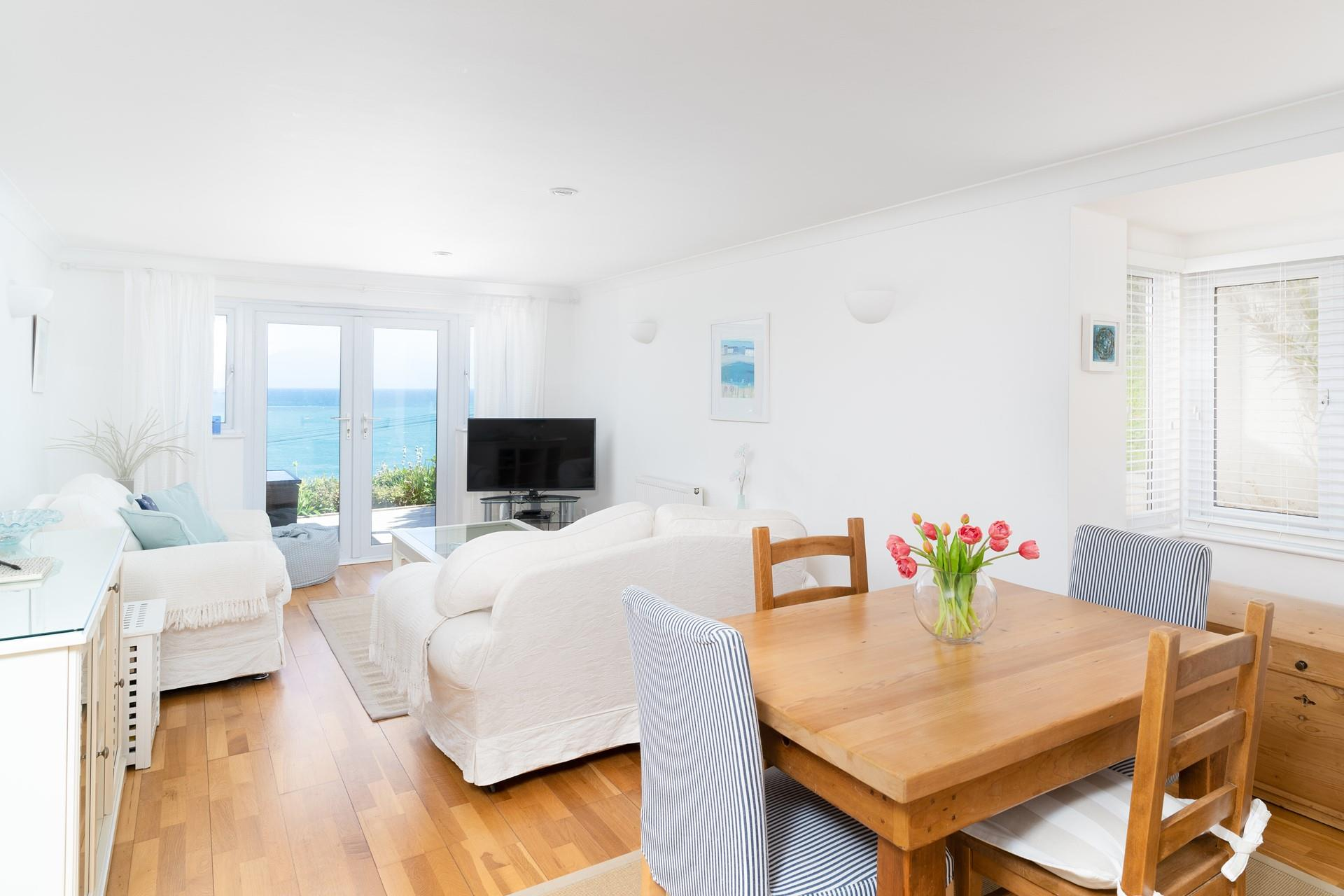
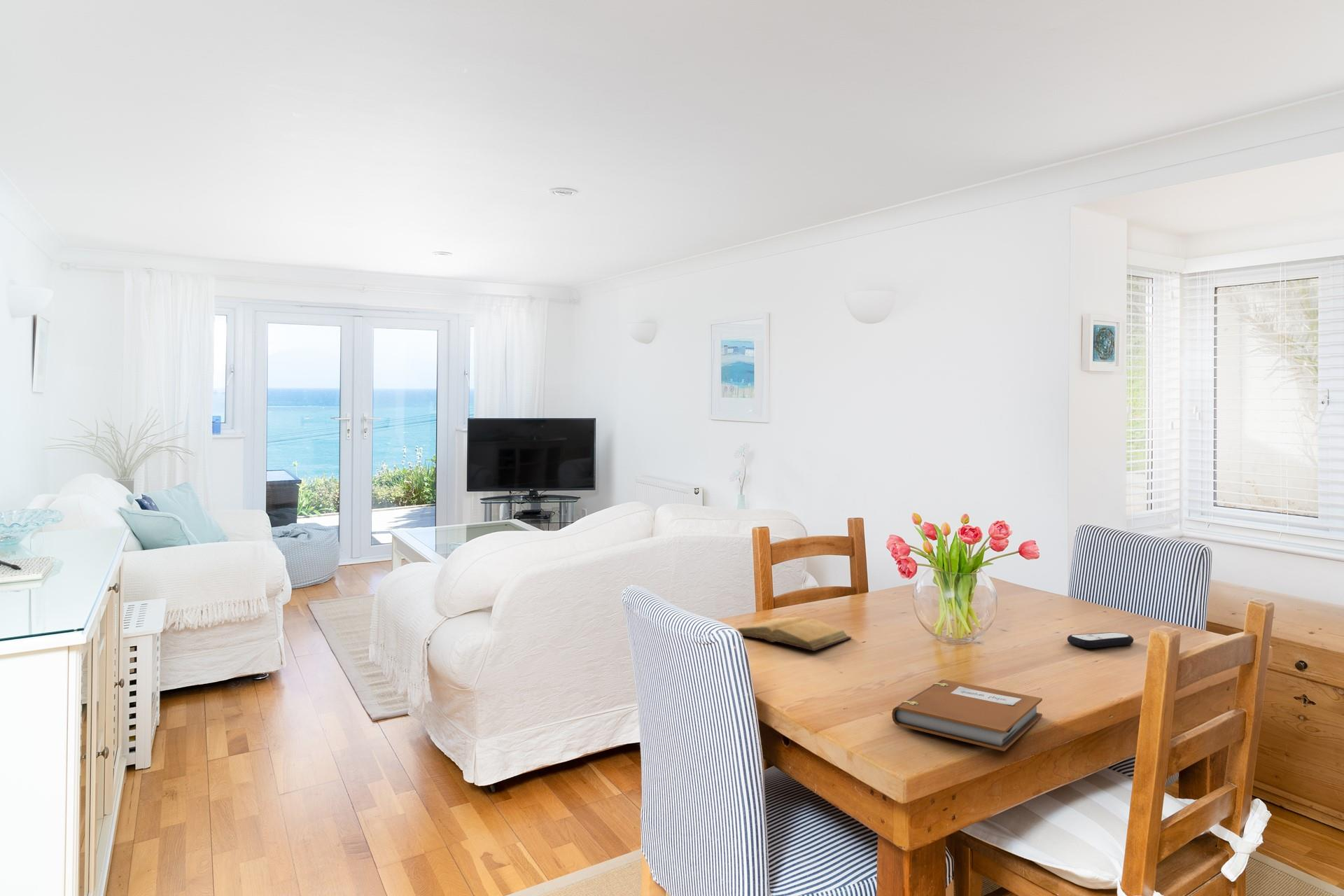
+ book (790, 629)
+ notebook (969, 710)
+ remote control (1101, 639)
